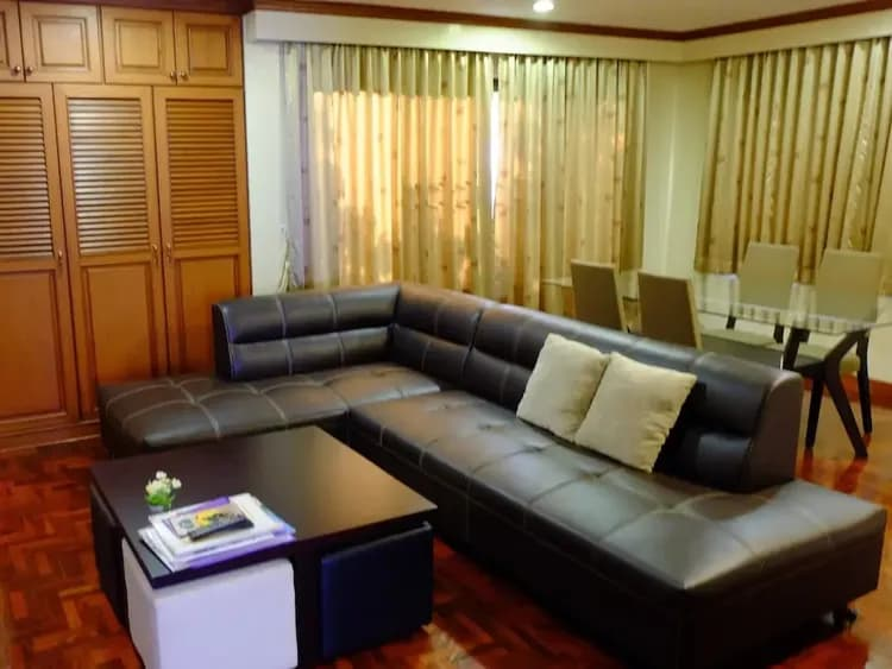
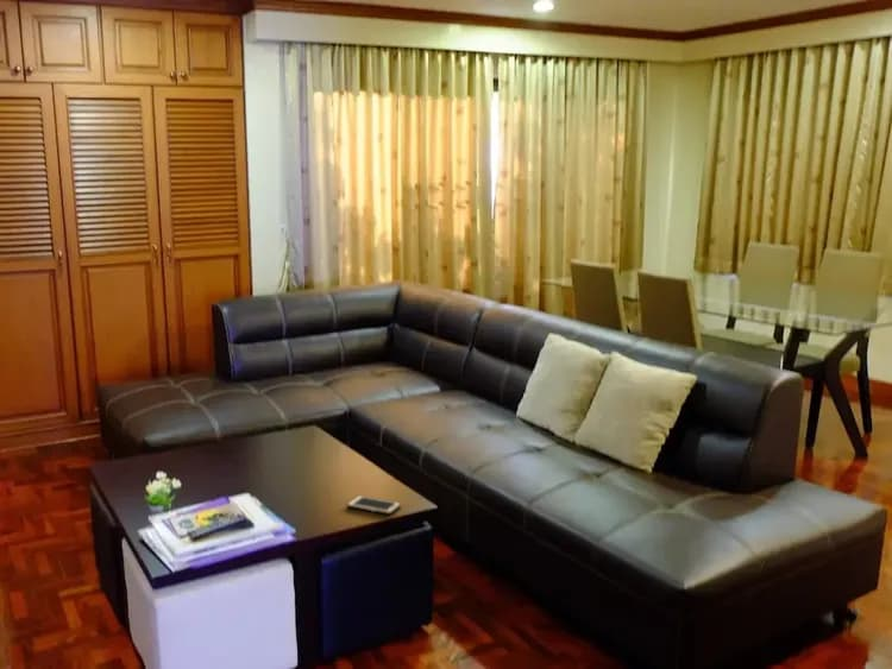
+ cell phone (373, 504)
